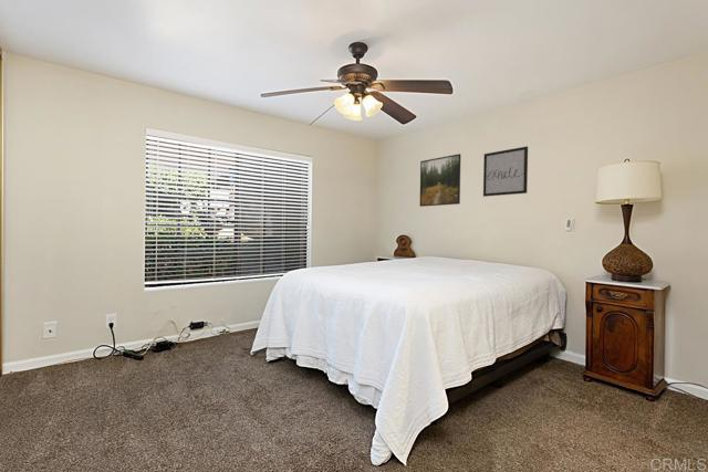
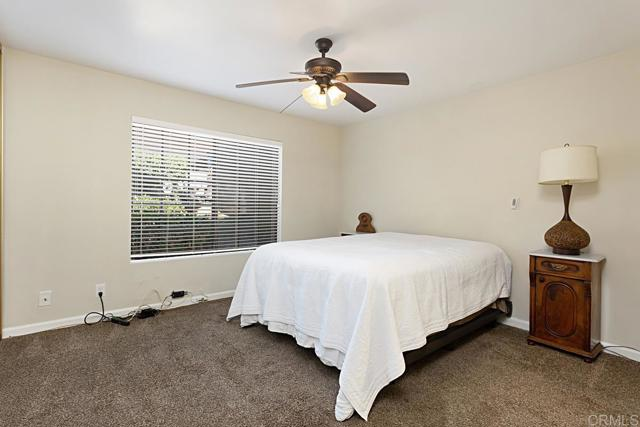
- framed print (439, 181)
- wall art (504, 172)
